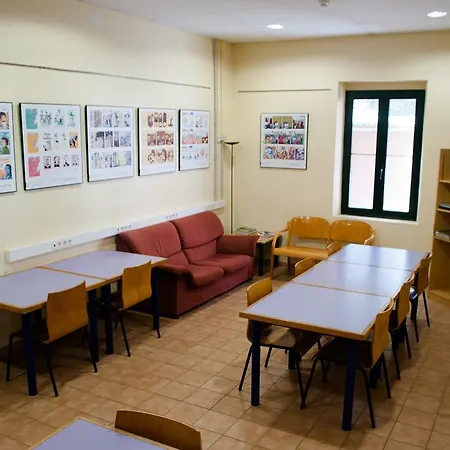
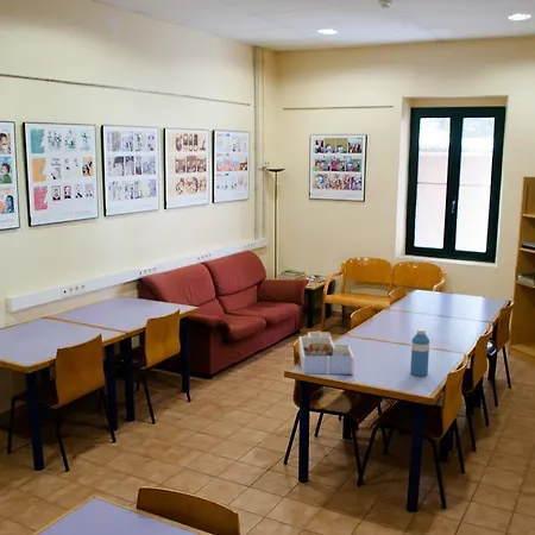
+ desk organizer (323, 352)
+ water bottle (420, 351)
